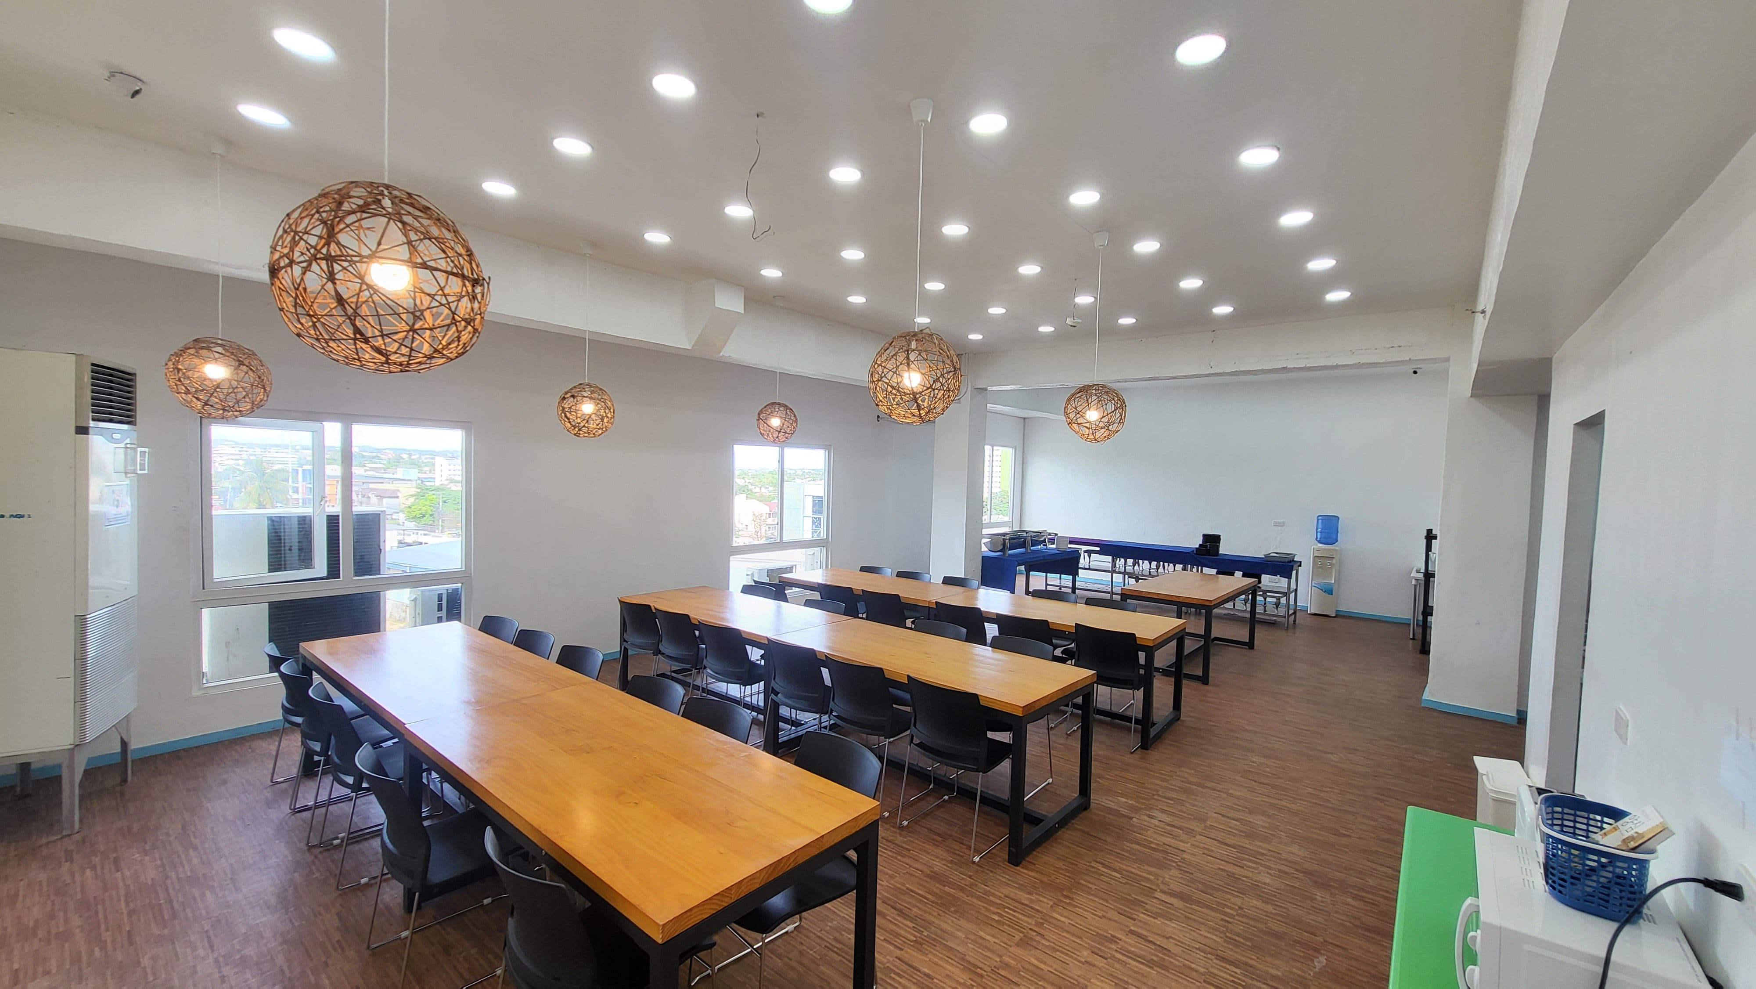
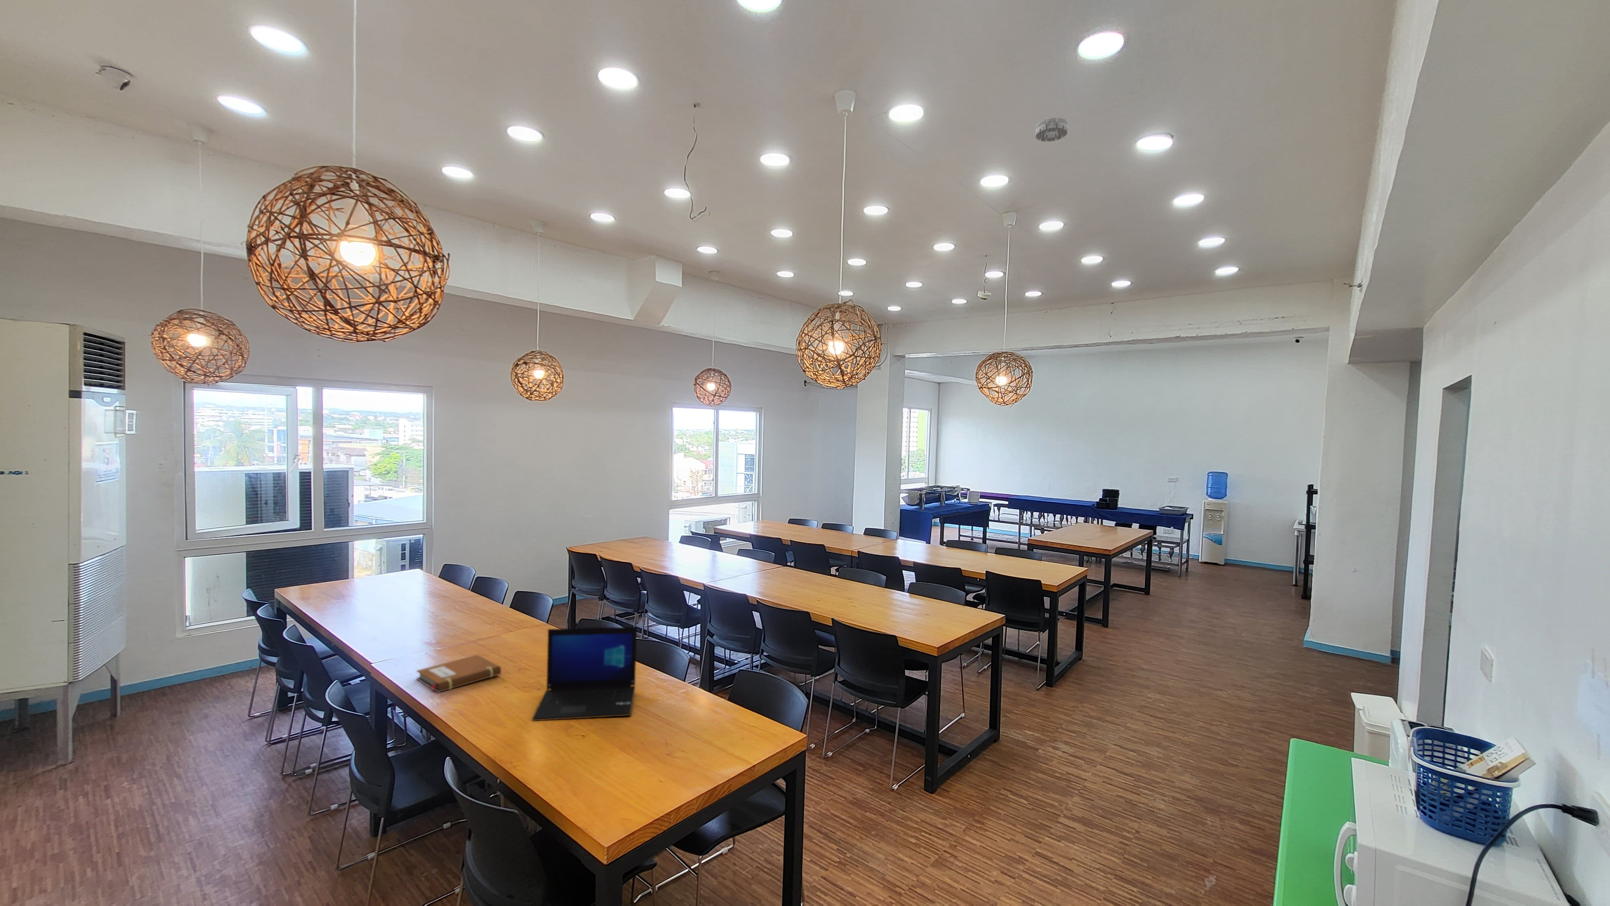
+ smoke detector (1052, 129)
+ notebook (458, 673)
+ laptop (587, 671)
